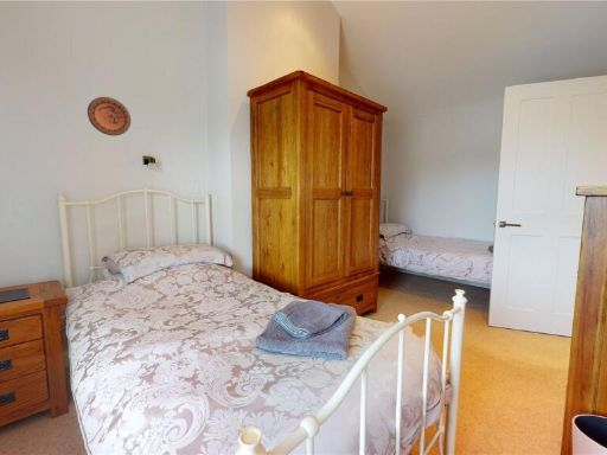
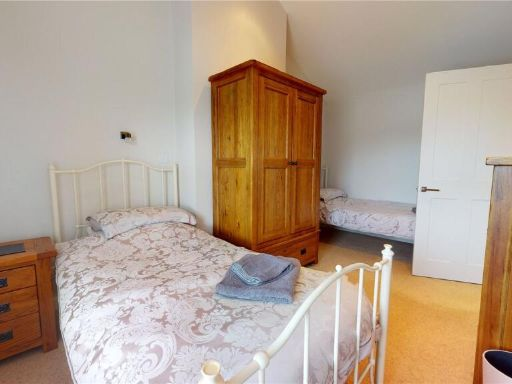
- decorative plate (109, 116)
